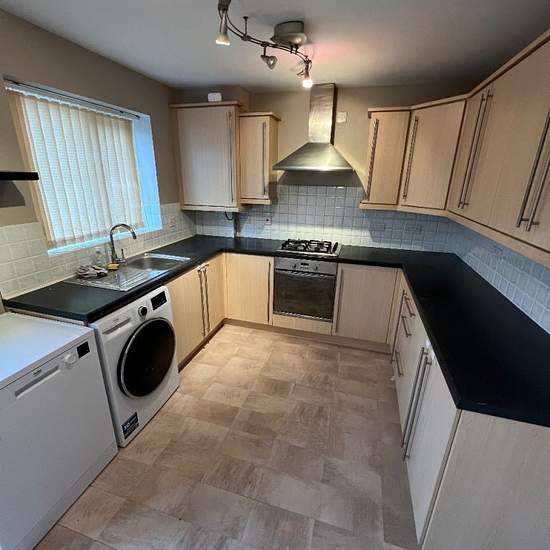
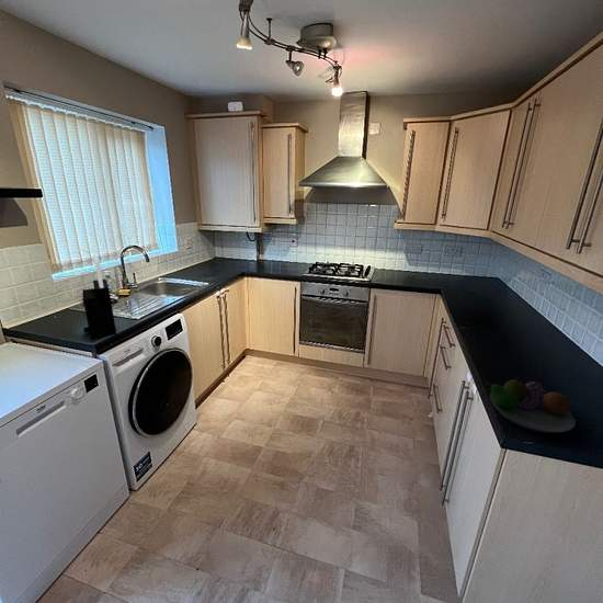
+ fruit bowl (527, 399)
+ knife block (93, 296)
